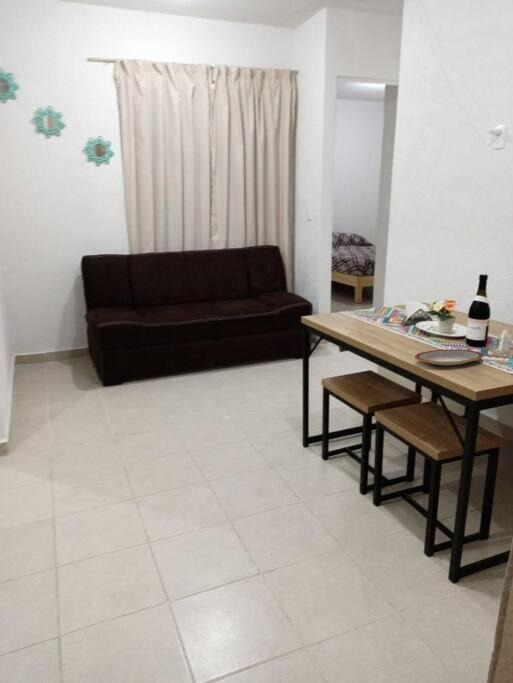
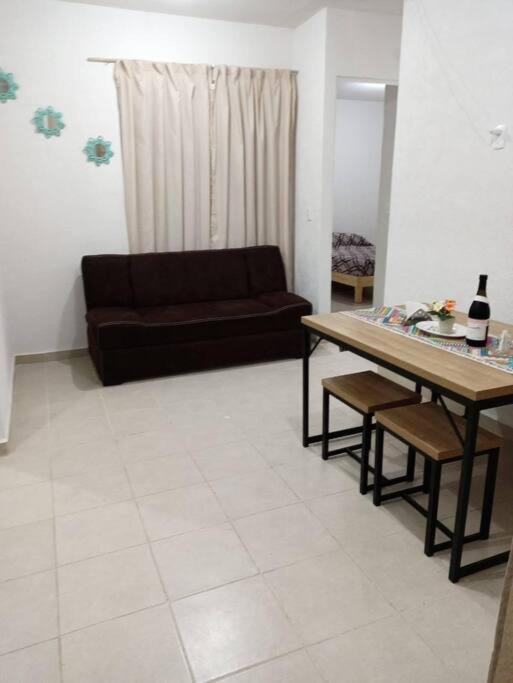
- plate (448, 358)
